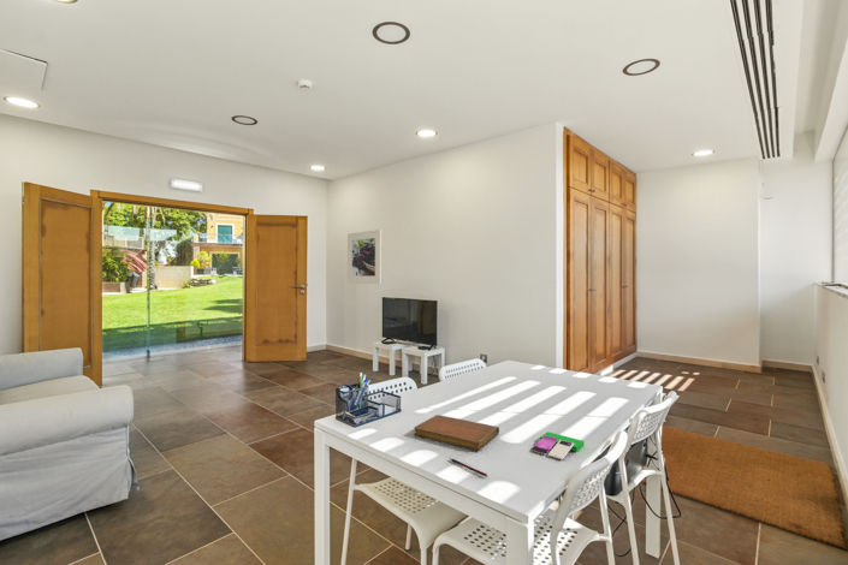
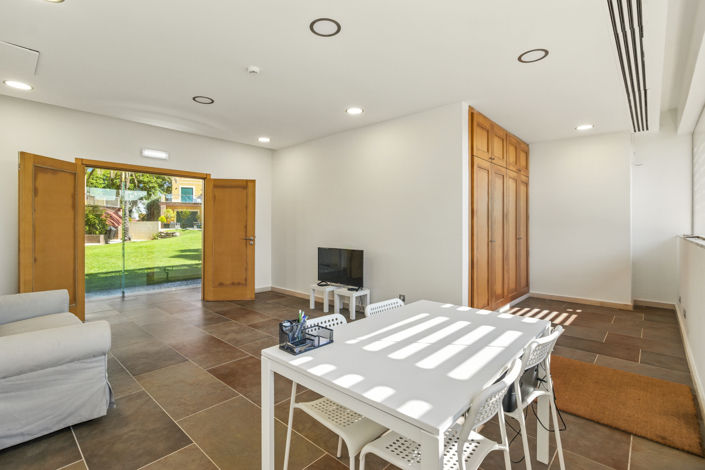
- smartphone (556, 444)
- notebook (456, 430)
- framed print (363, 257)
- pen (467, 466)
